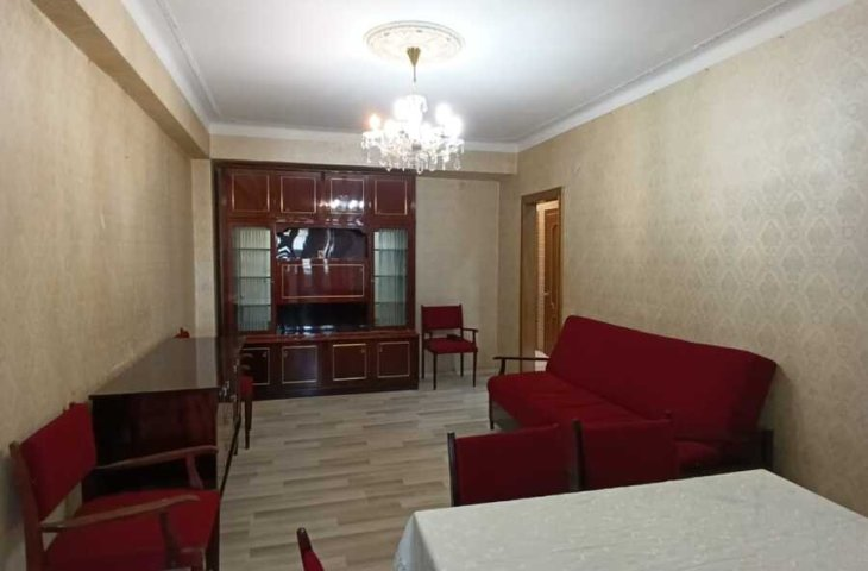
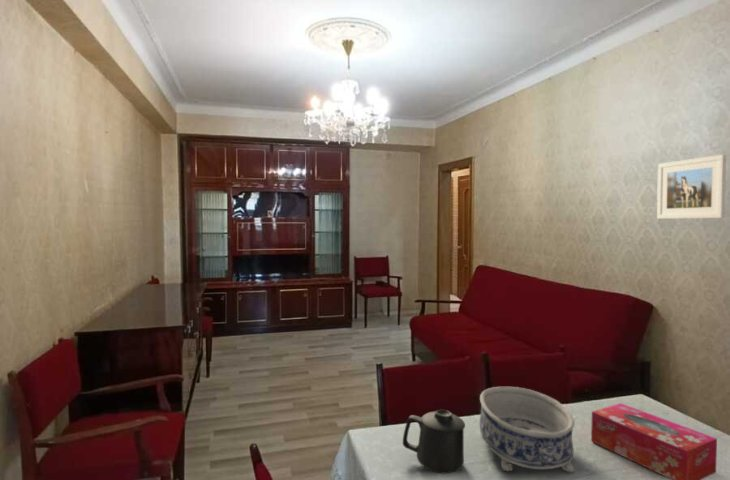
+ mug (434, 438)
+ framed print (689, 189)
+ decorative bowl (523, 427)
+ tissue box (649, 439)
